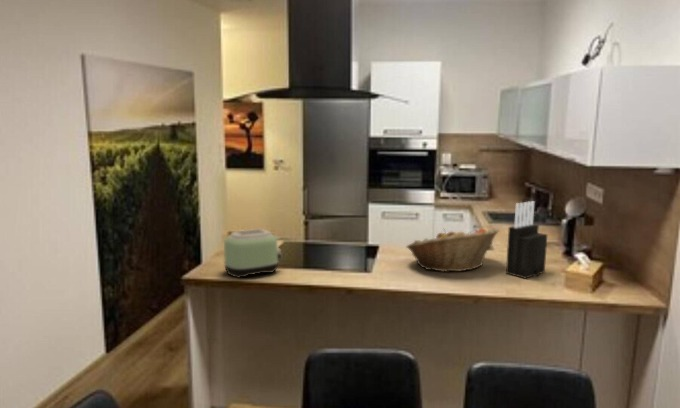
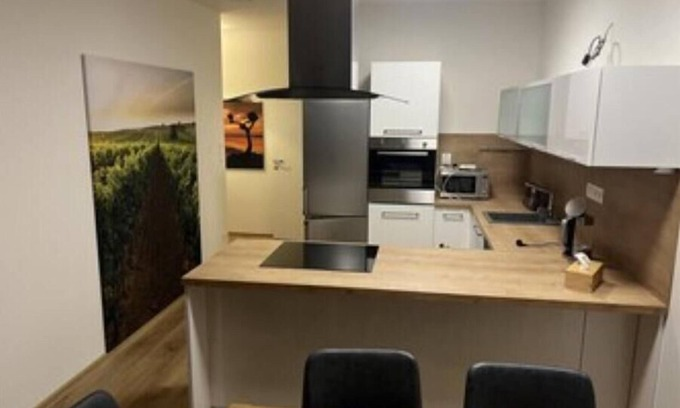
- fruit basket (453, 245)
- toaster (253, 252)
- knife block (529, 238)
